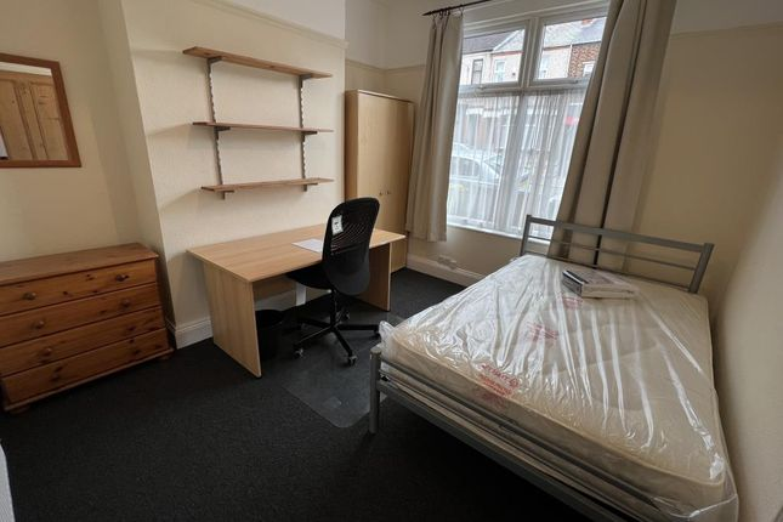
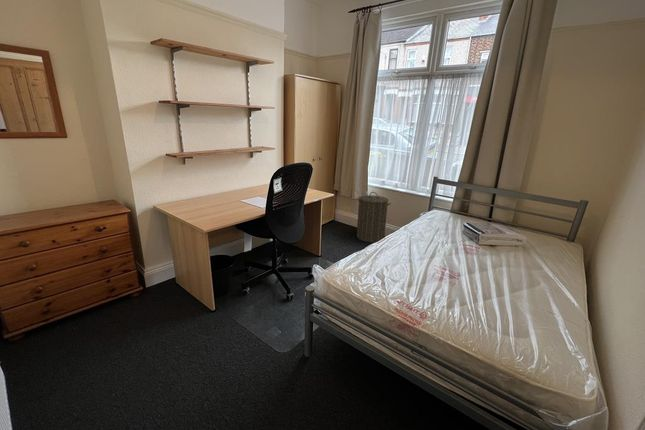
+ laundry hamper (372, 215)
